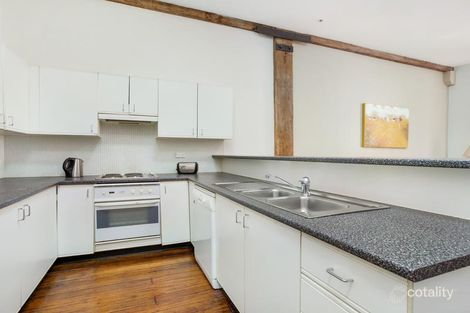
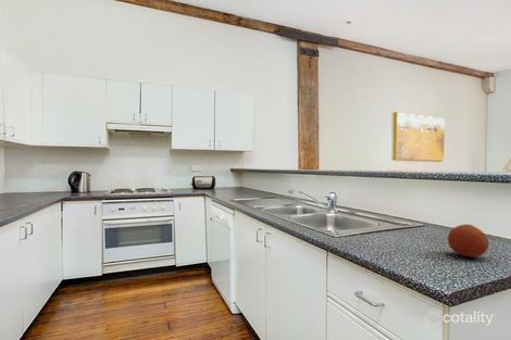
+ fruit (466, 240)
